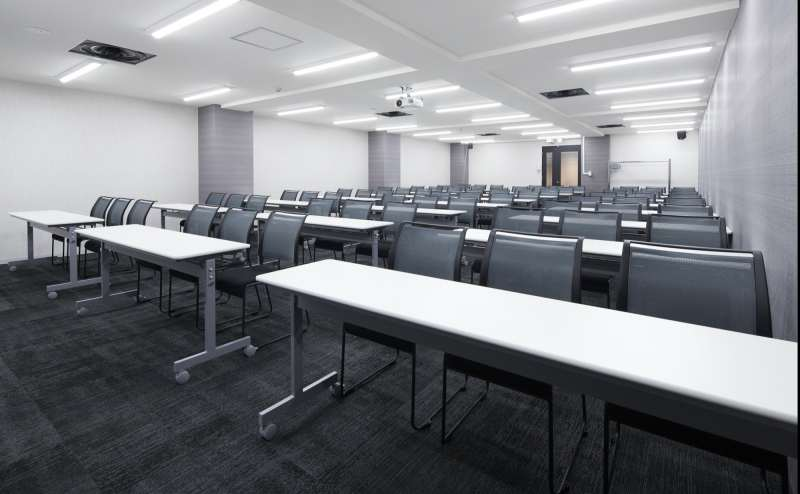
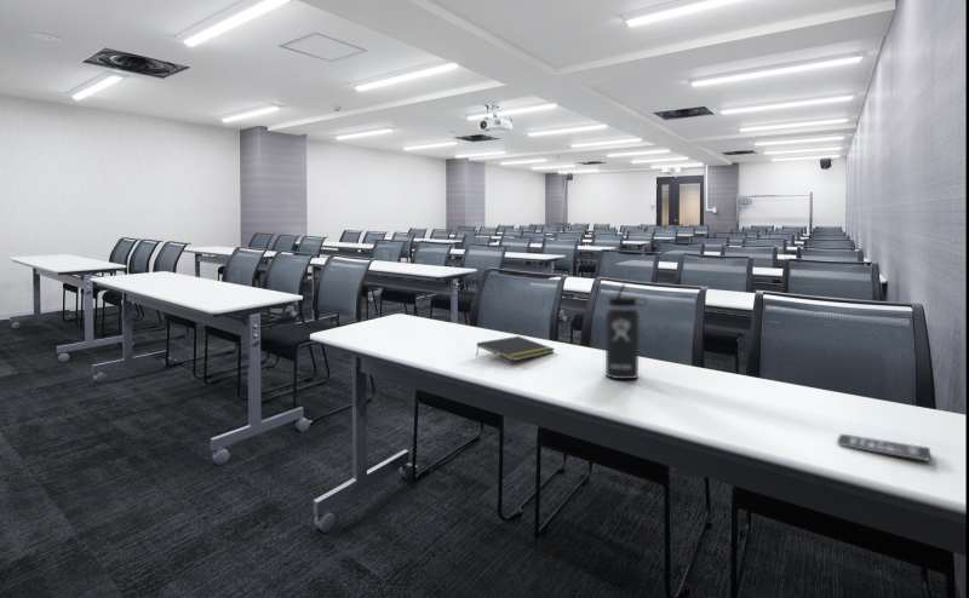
+ notepad (516, 347)
+ smartphone (882, 445)
+ thermos bottle (625, 329)
